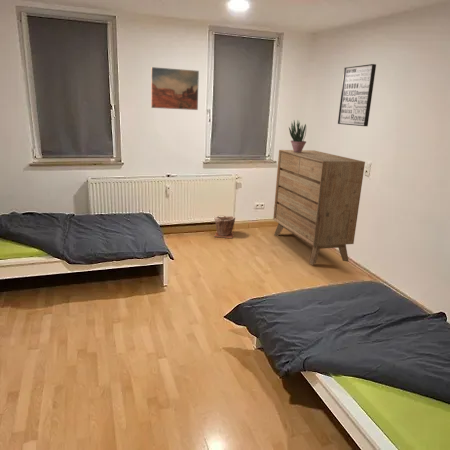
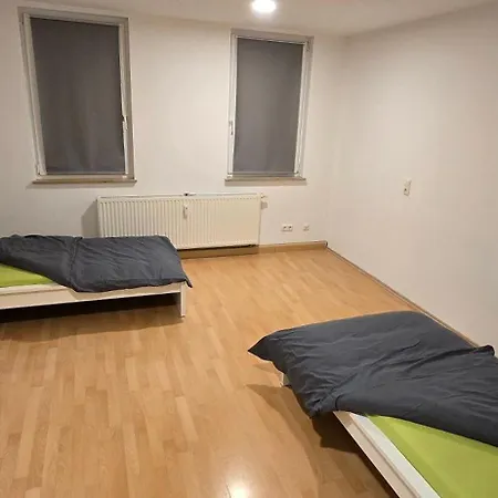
- dresser (313, 202)
- plant pot (224, 225)
- potted plant (297, 135)
- wall art (355, 96)
- wall art (175, 89)
